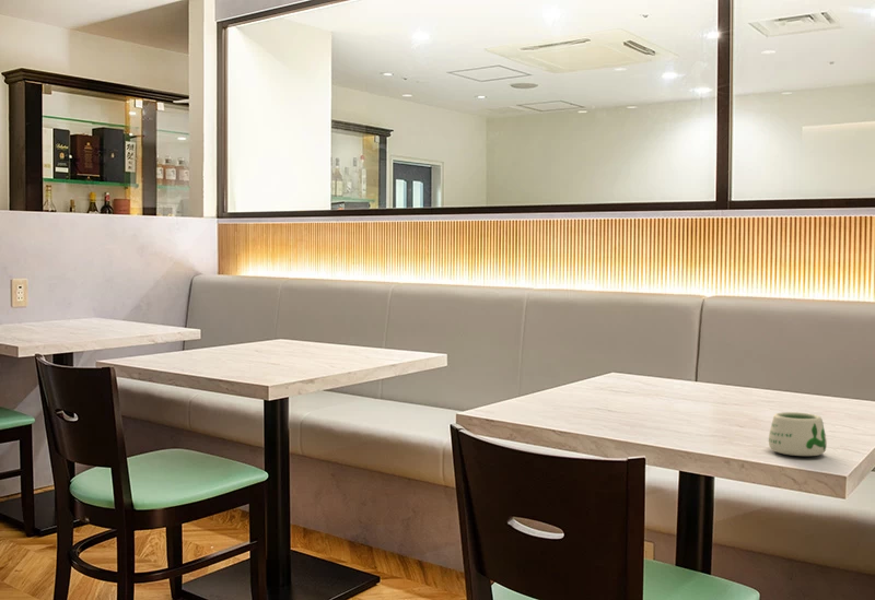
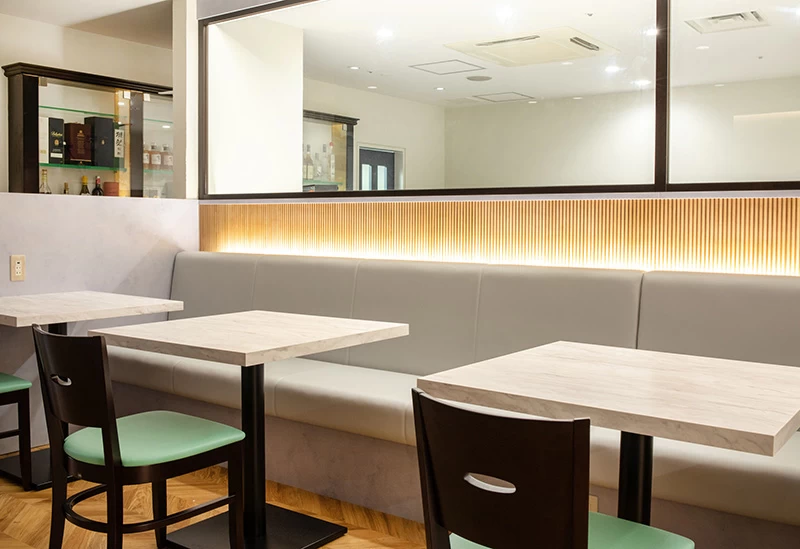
- mug (794, 432)
